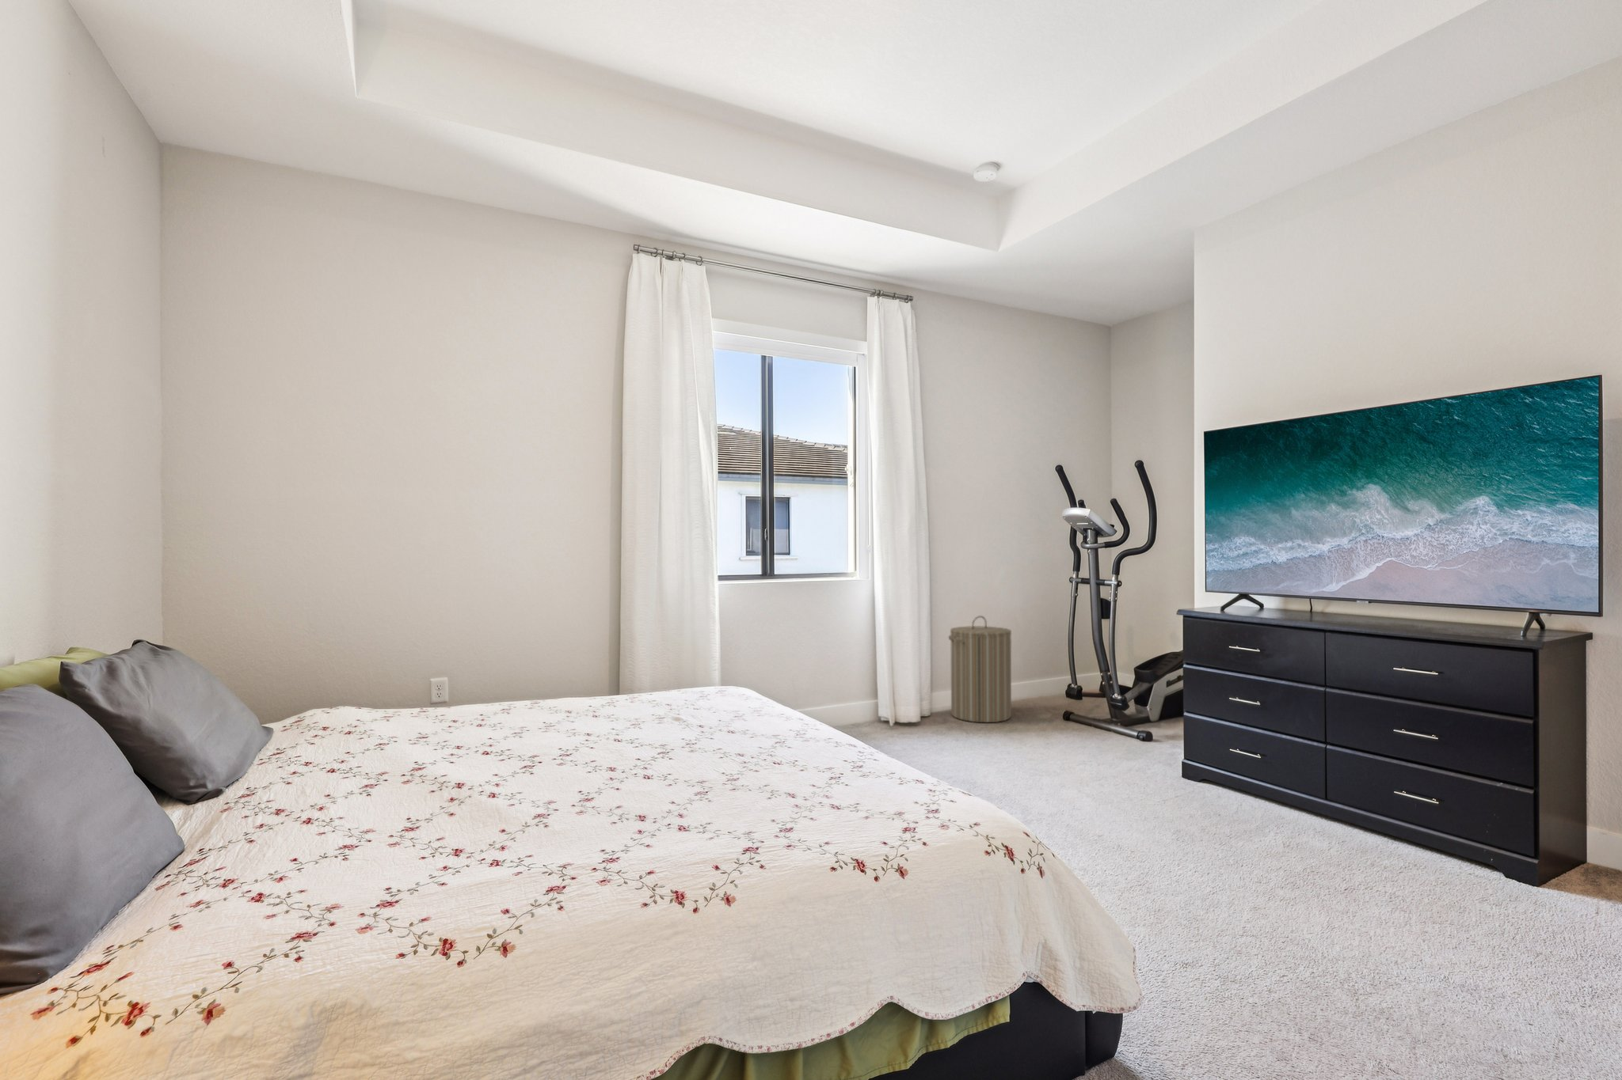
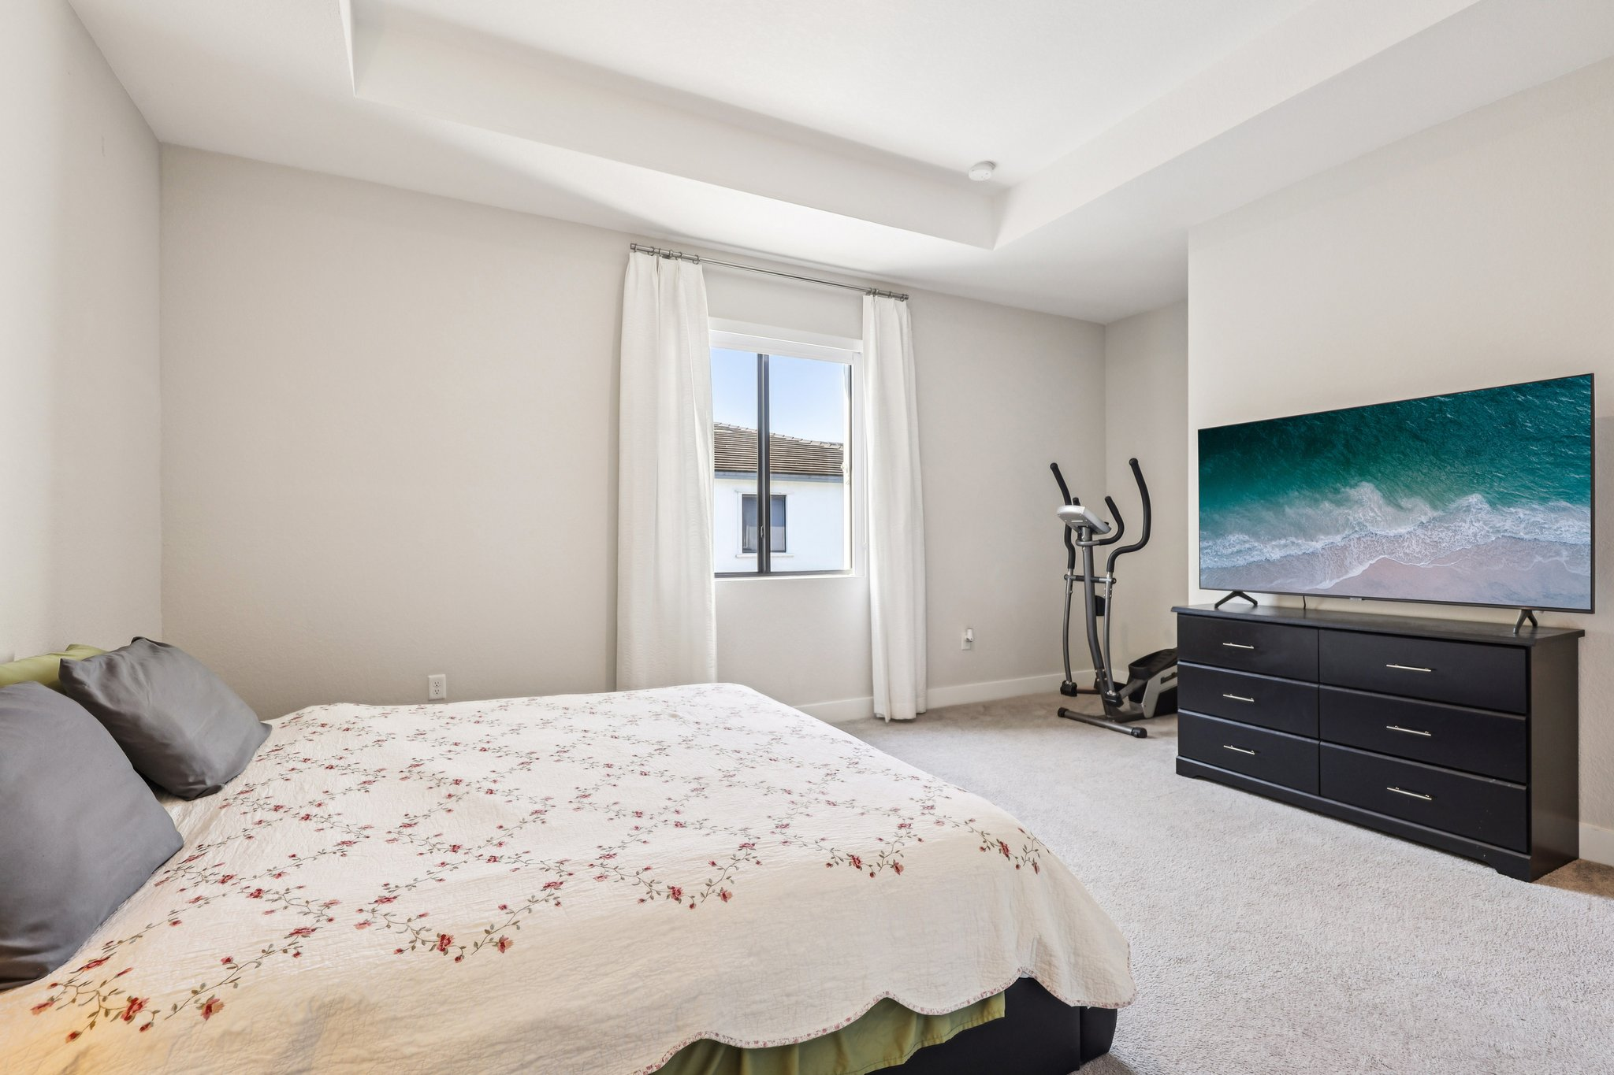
- laundry hamper (980, 665)
